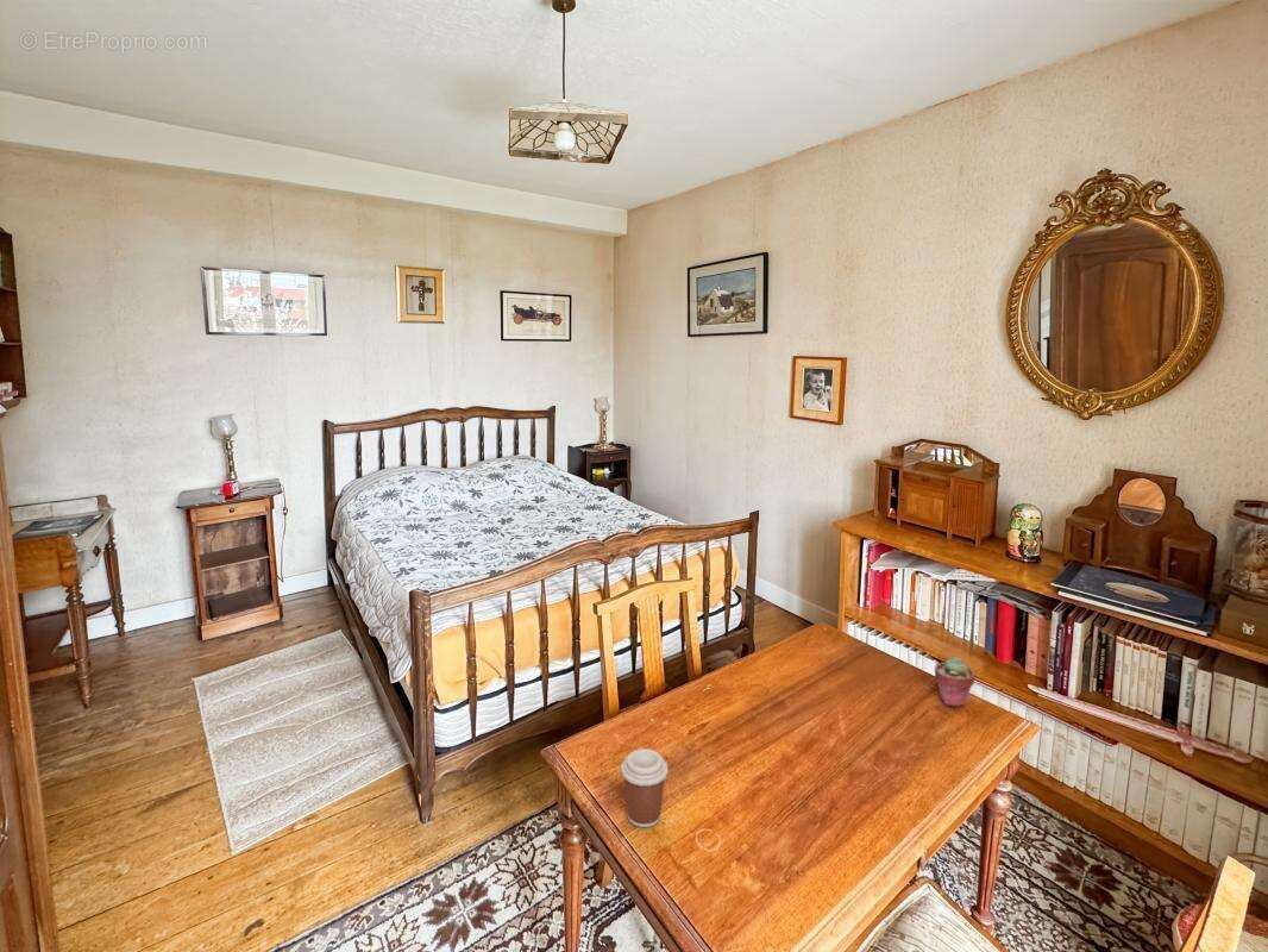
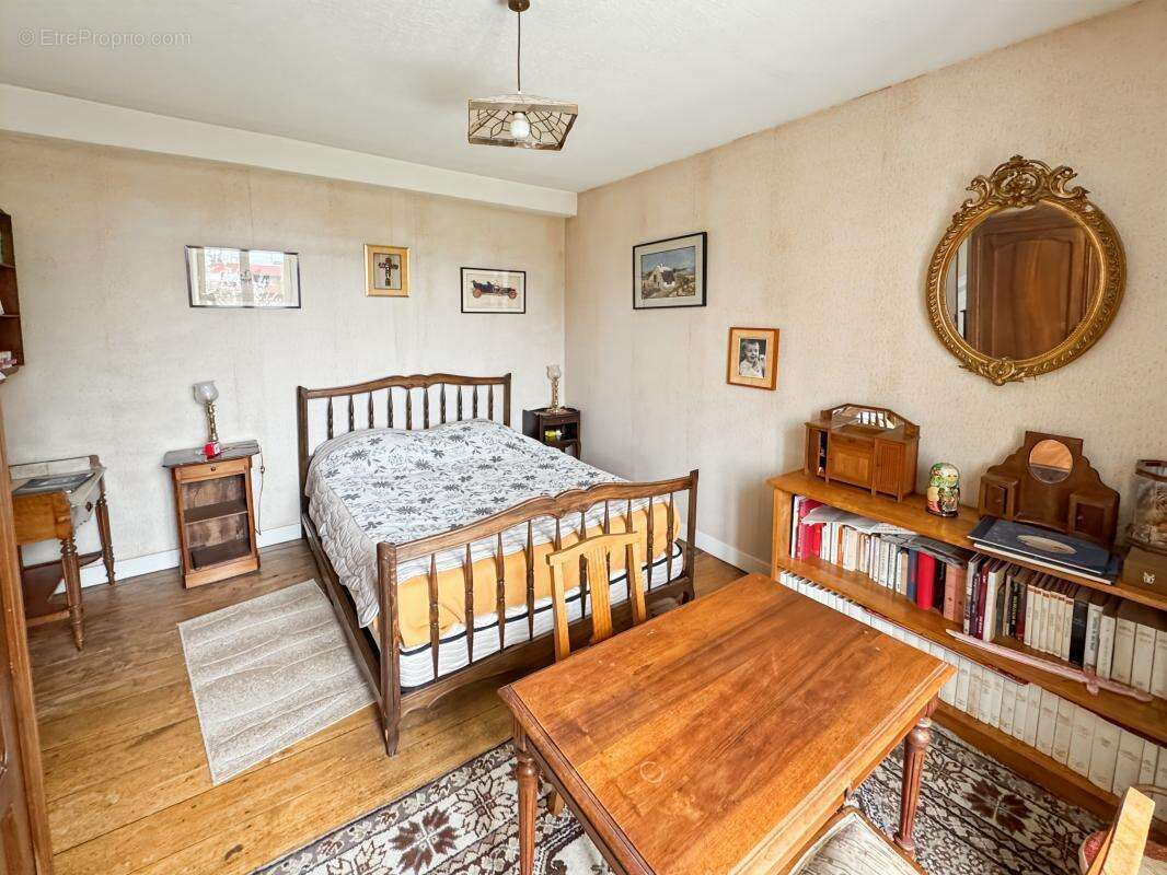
- potted succulent (954, 678)
- coffee cup (644, 787)
